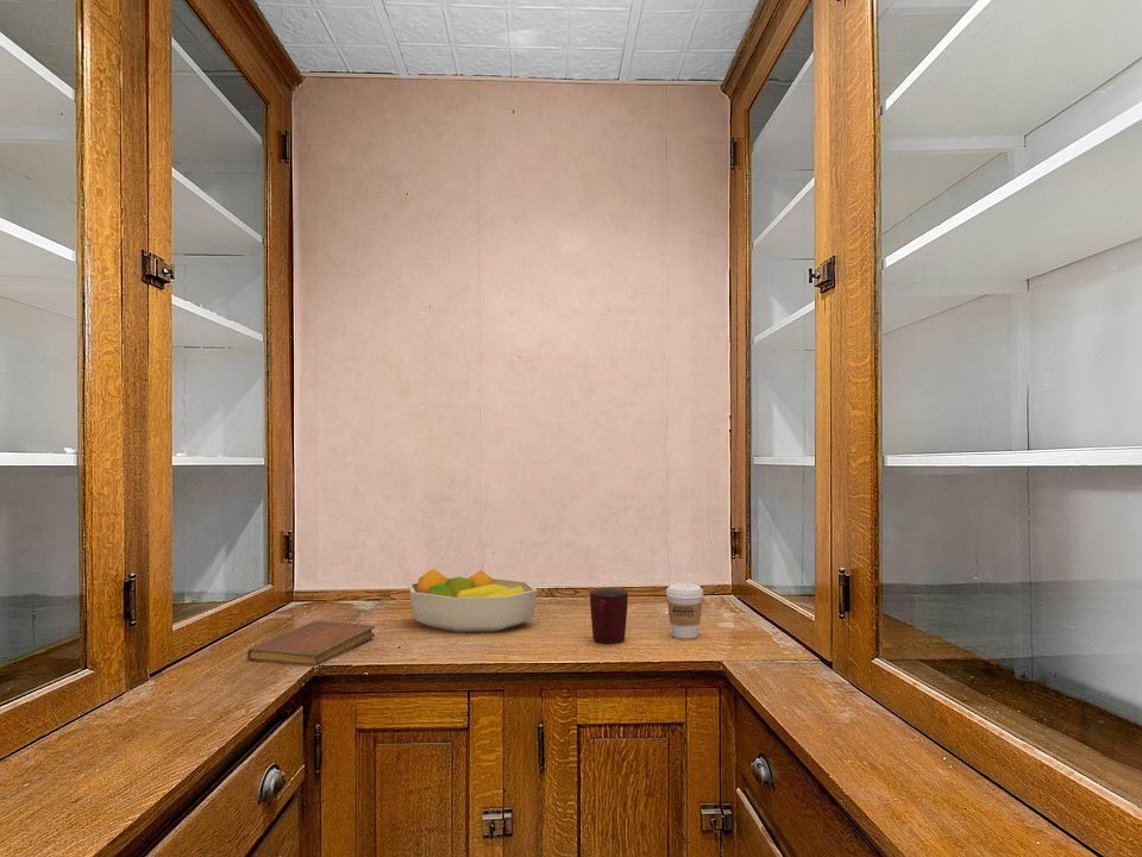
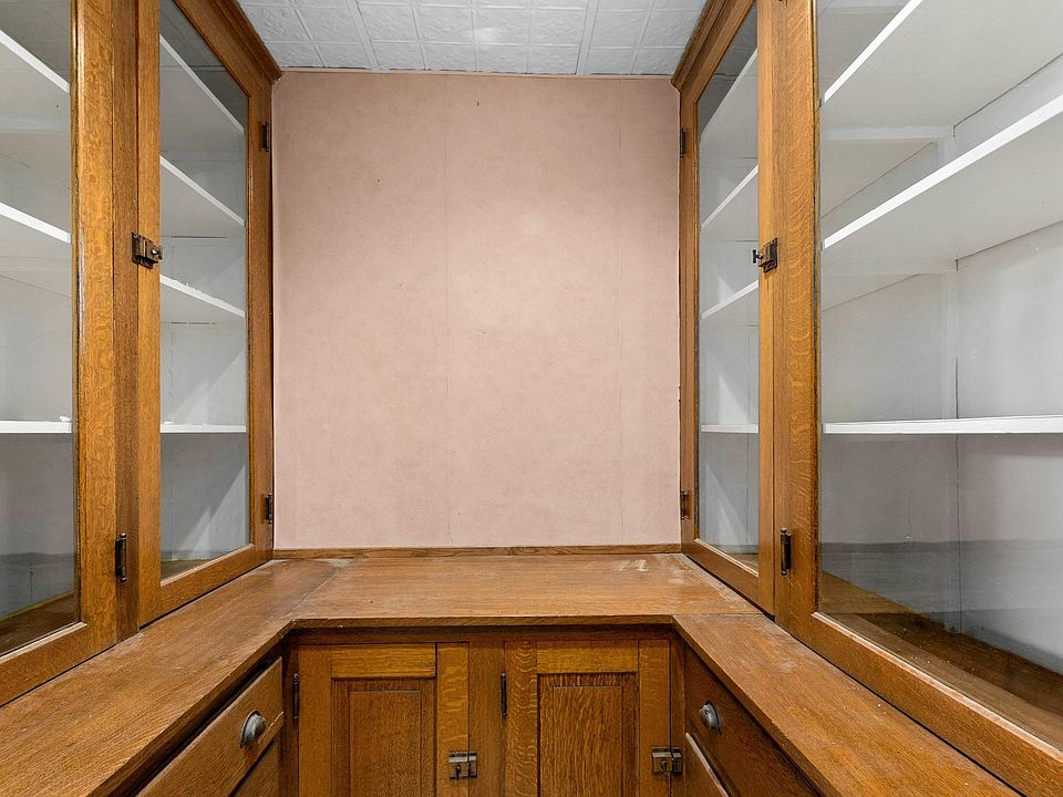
- notebook (314, 642)
- fruit bowl (471, 596)
- mug (607, 617)
- coffee cup (684, 609)
